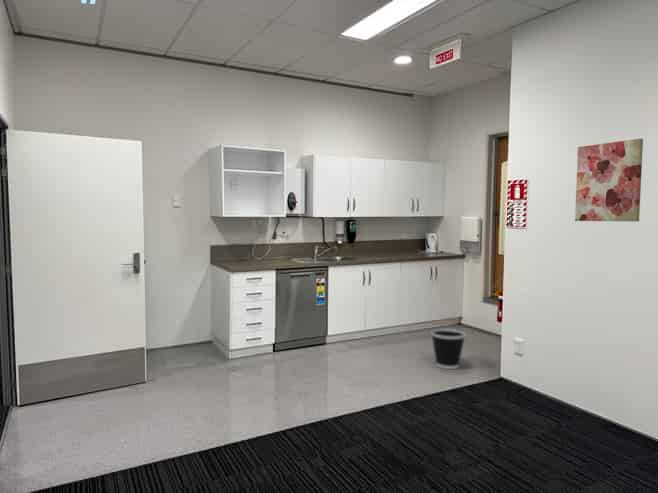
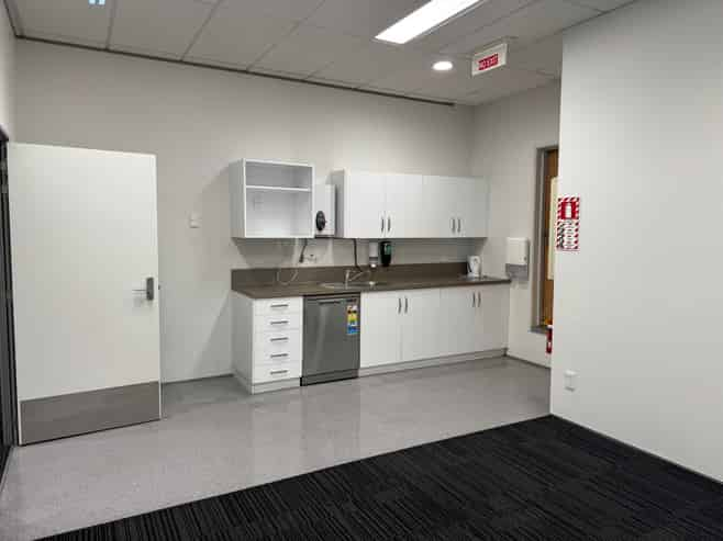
- wall art (606, 182)
- wastebasket (447, 349)
